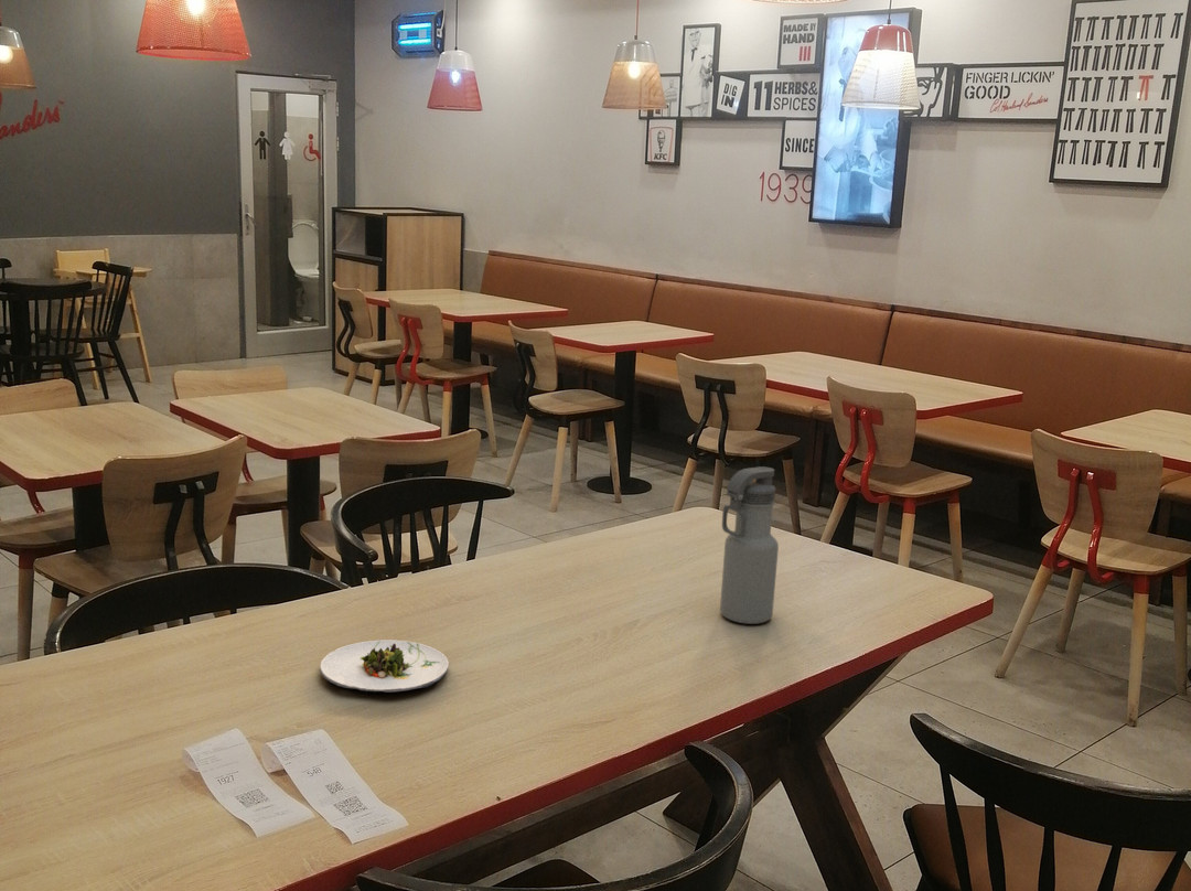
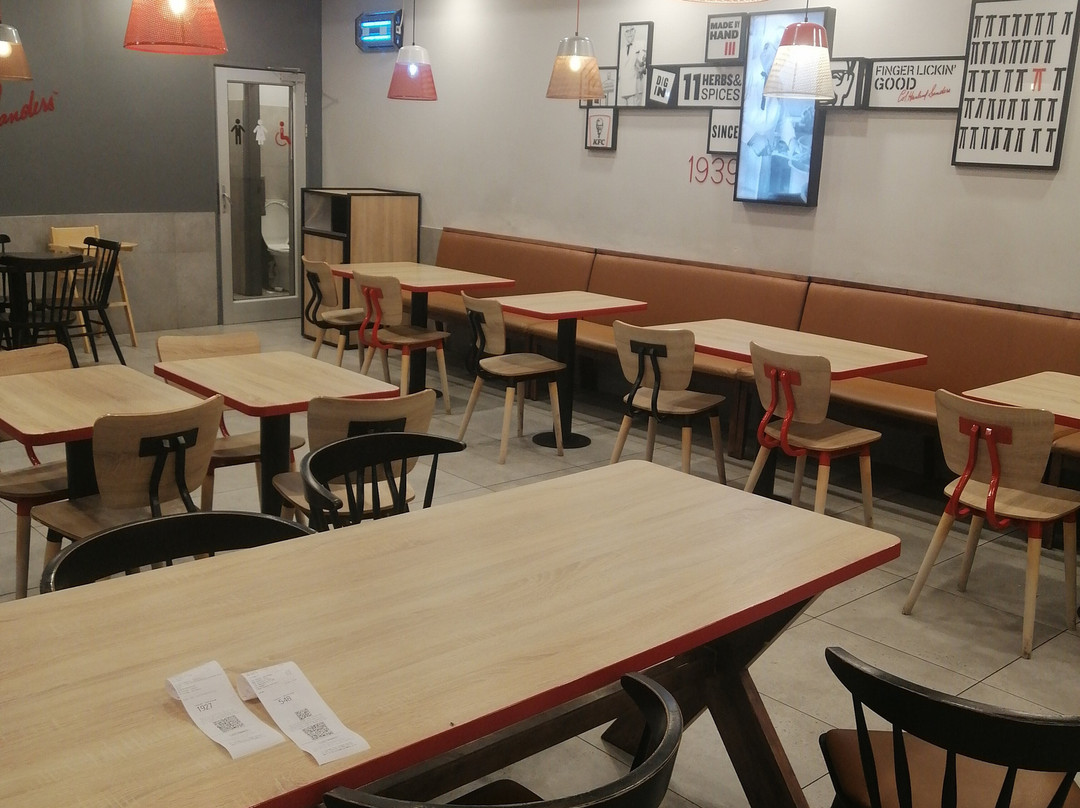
- salad plate (385, 658)
- water bottle (750, 544)
